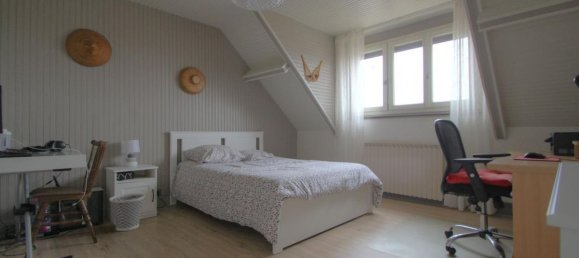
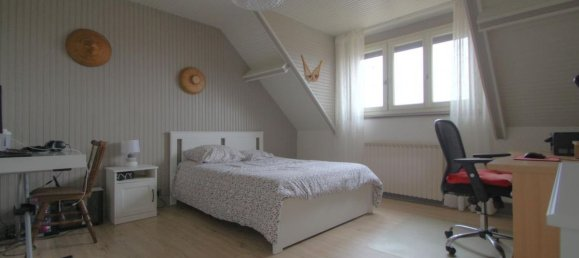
- wastebasket (127, 212)
